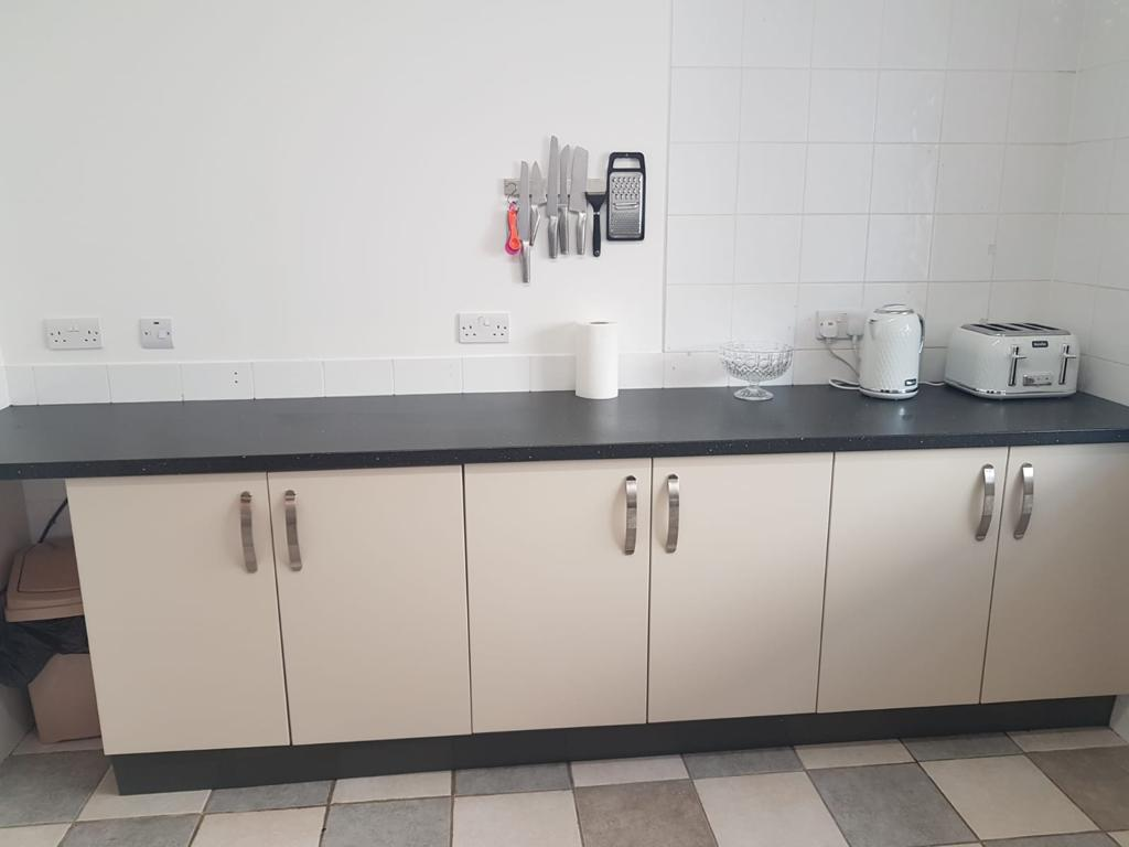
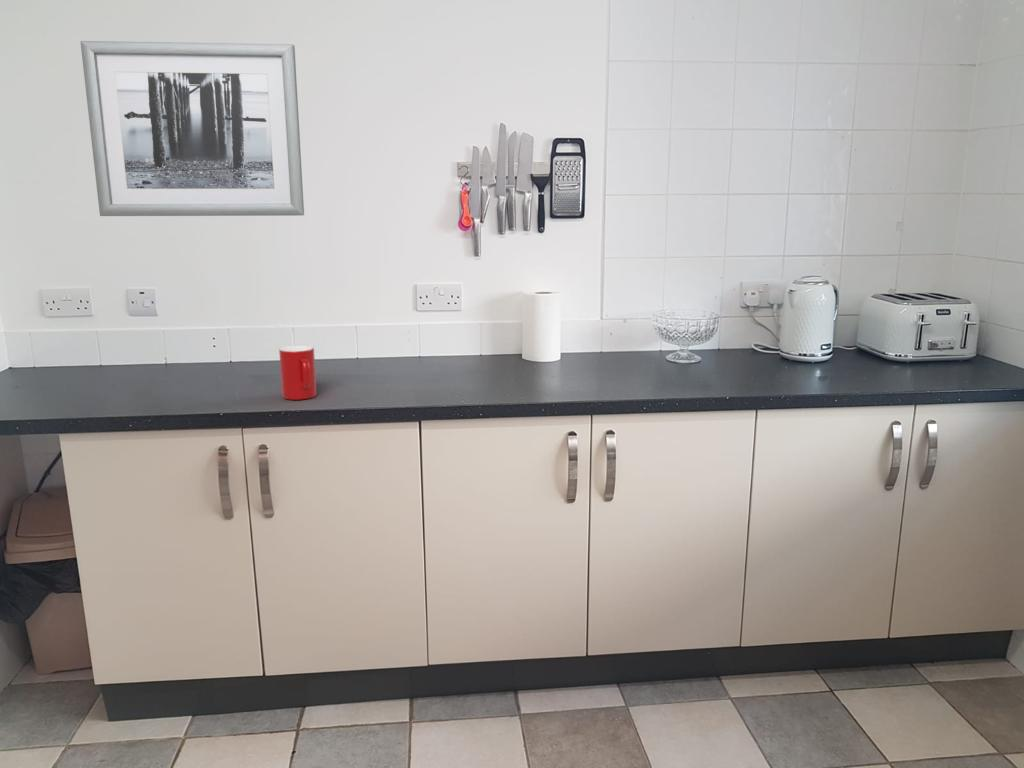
+ cup (297, 373)
+ wall art (196, 131)
